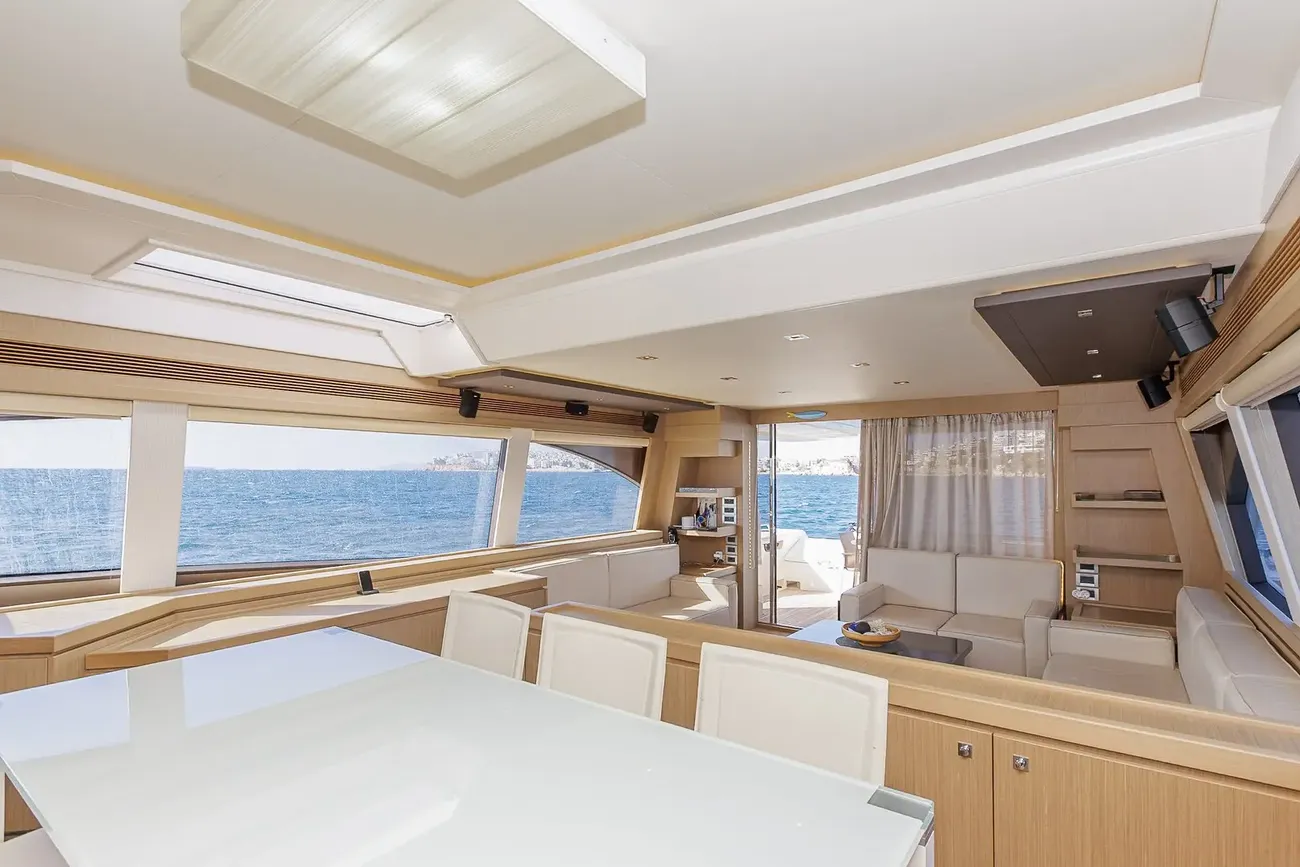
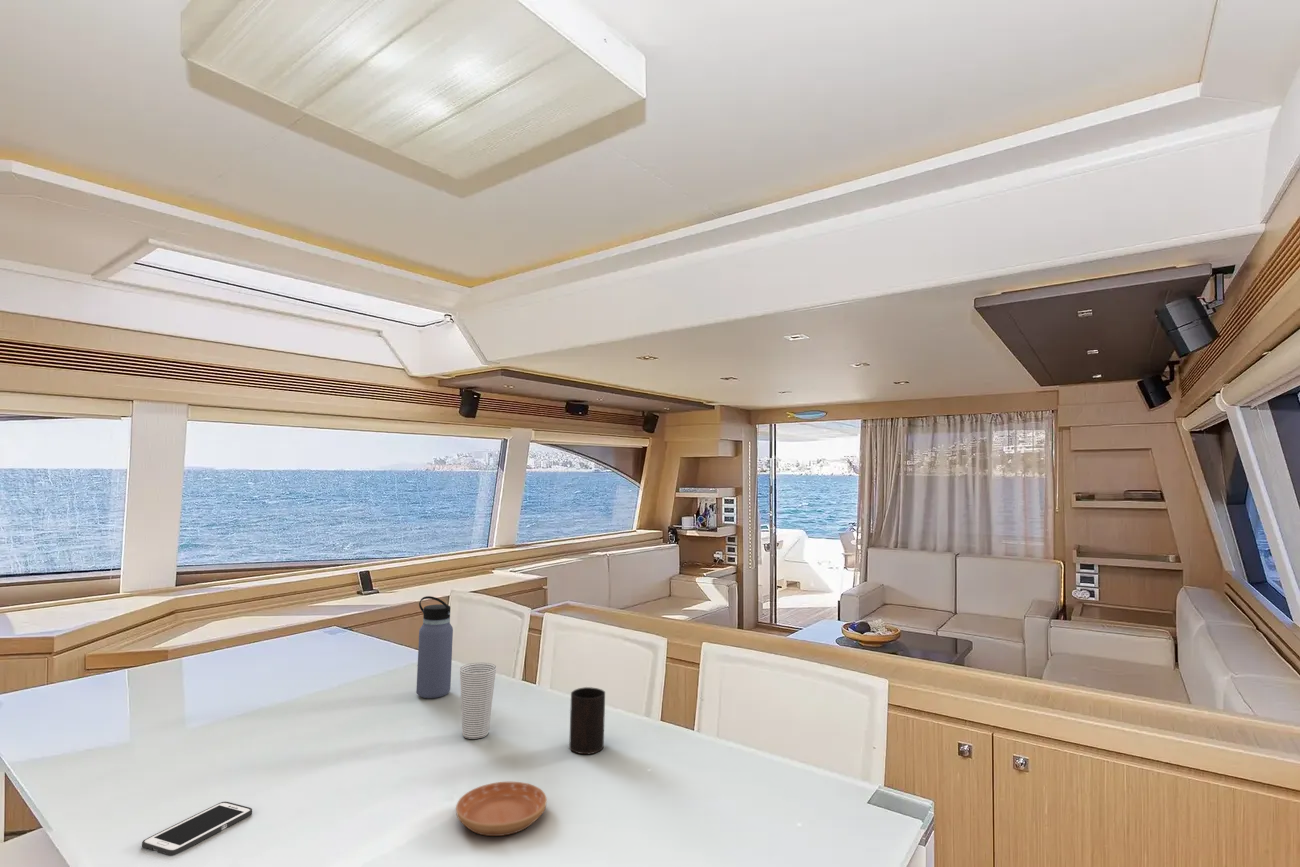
+ cup (587, 719)
+ cup (476, 700)
+ cell phone (199, 827)
+ water bottle (434, 643)
+ saucer (501, 809)
